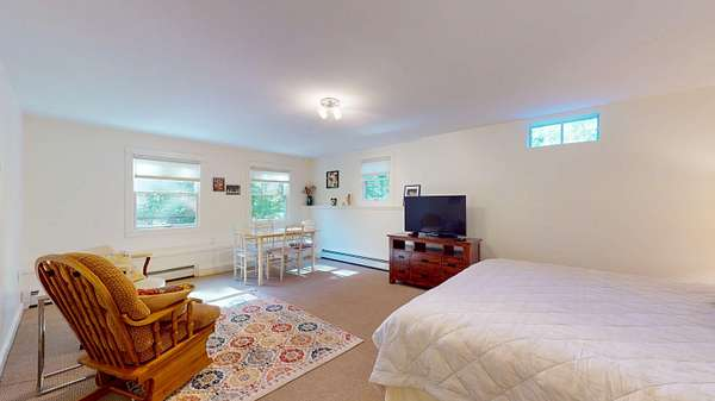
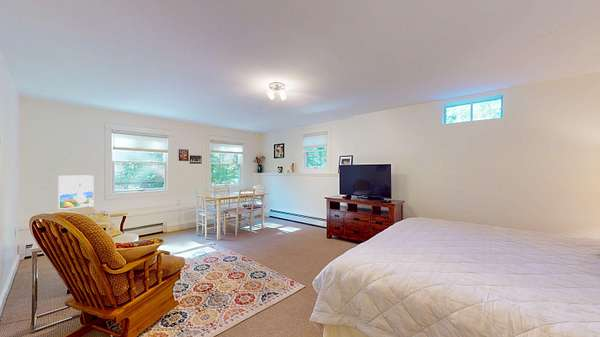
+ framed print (76, 191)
